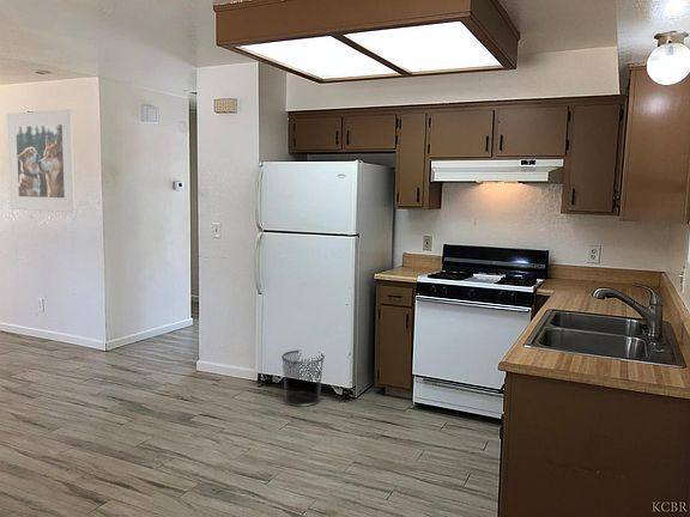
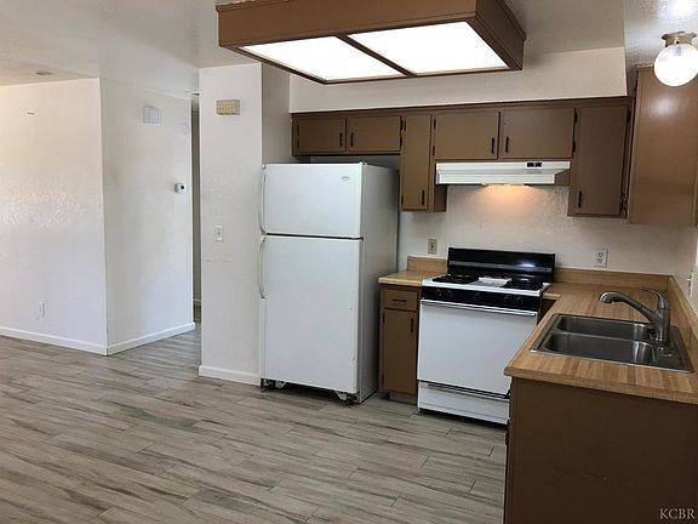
- waste bin (302, 377)
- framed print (40, 162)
